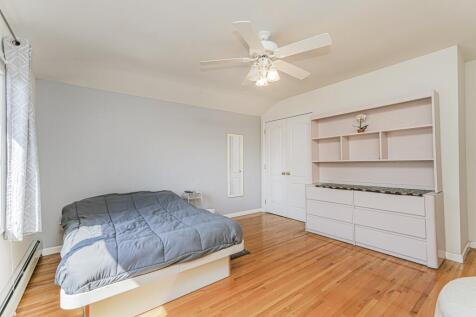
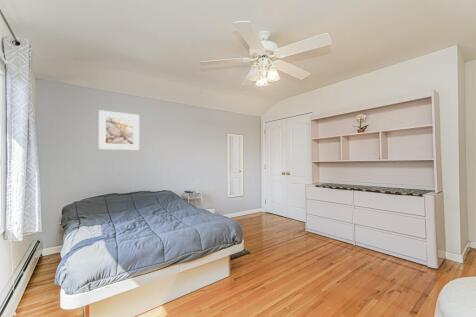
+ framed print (119, 131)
